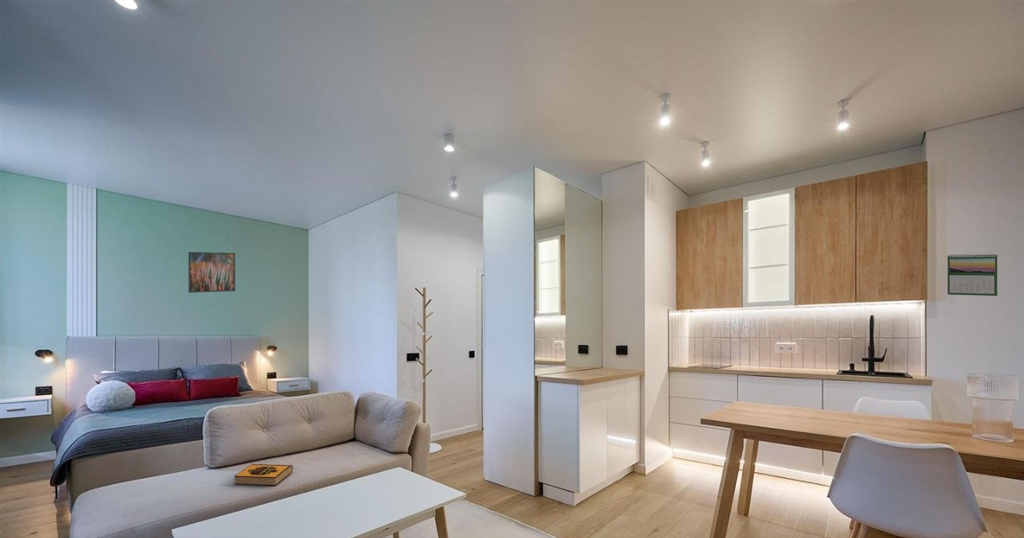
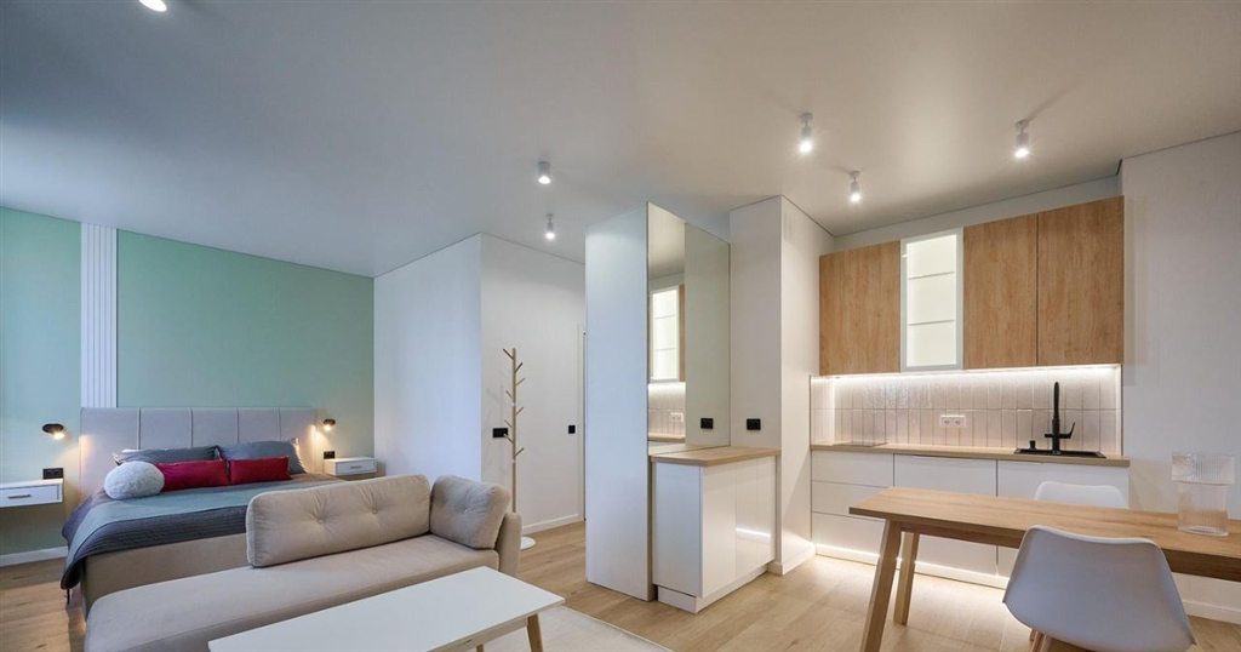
- calendar (971, 274)
- hardback book (264, 473)
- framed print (212, 272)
